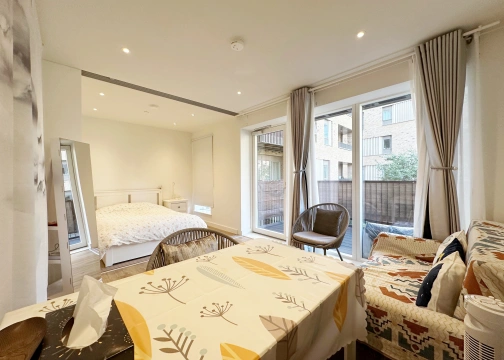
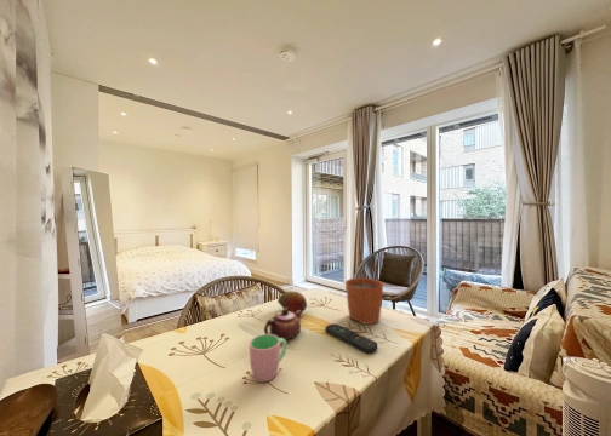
+ cup (269, 355)
+ teapot (284, 321)
+ plant pot (364, 291)
+ fruit (292, 302)
+ remote control (349, 335)
